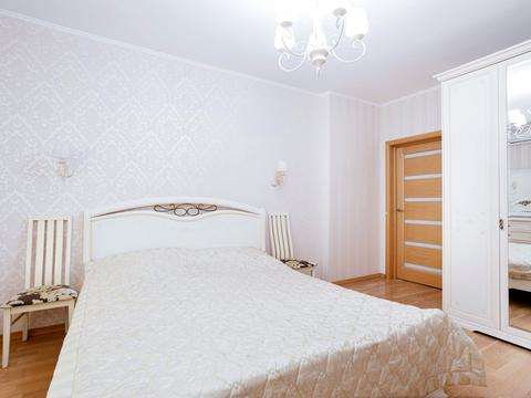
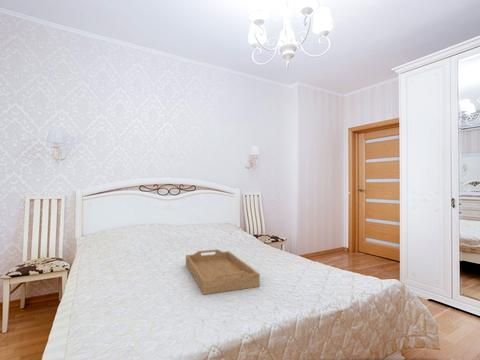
+ serving tray (218, 267)
